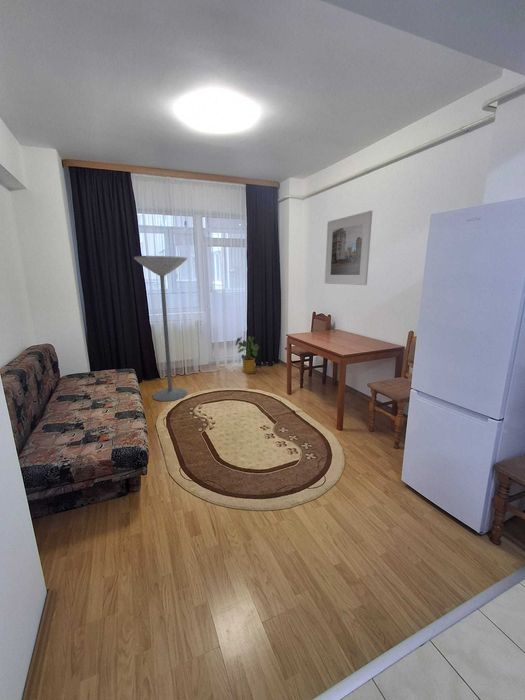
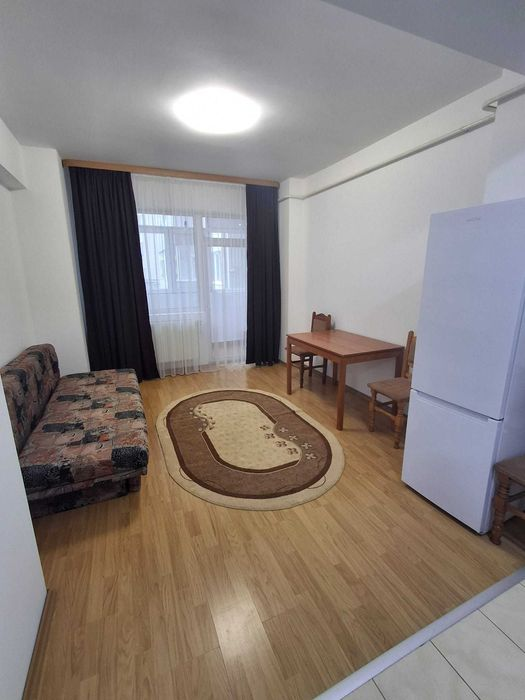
- house plant (247, 355)
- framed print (345, 251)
- floor lamp (165, 329)
